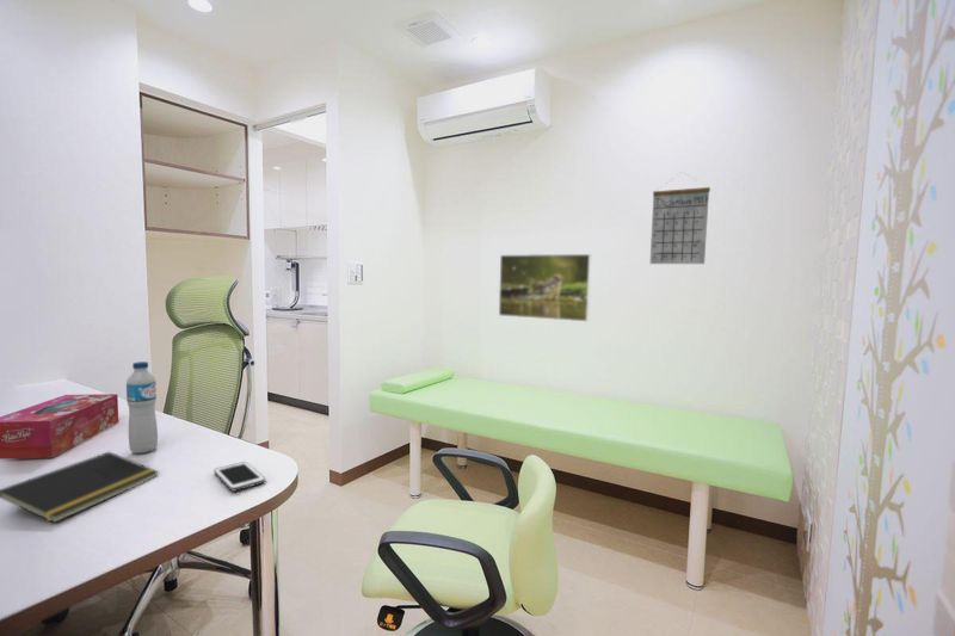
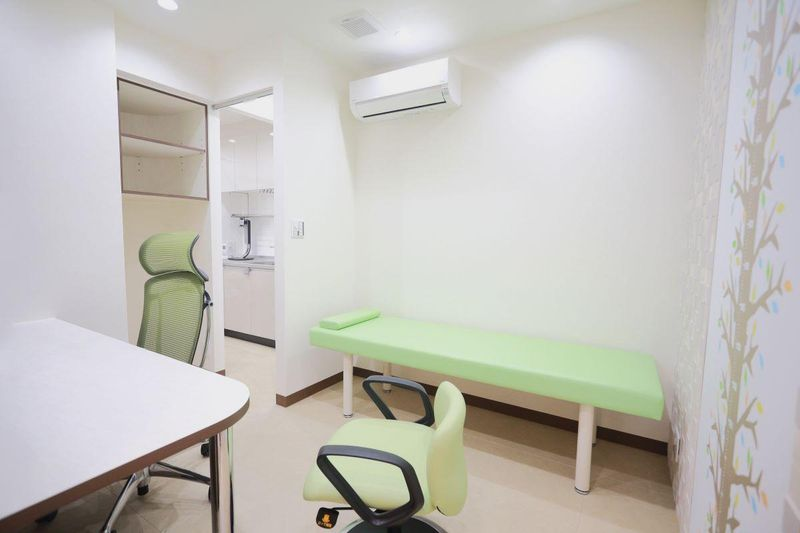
- calendar (679, 217)
- tissue box (58, 422)
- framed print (542, 286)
- cell phone (239, 475)
- notepad (85, 482)
- water bottle (142, 407)
